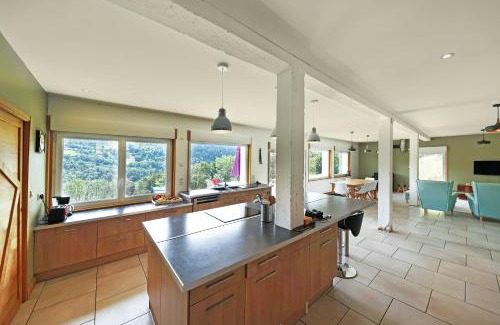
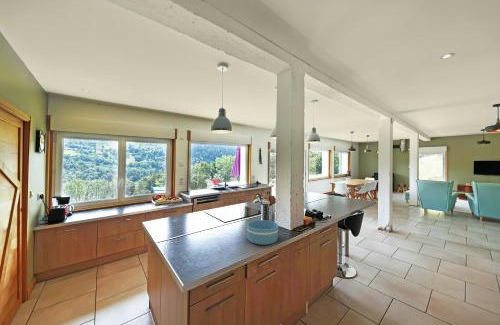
+ bowl (262, 231)
